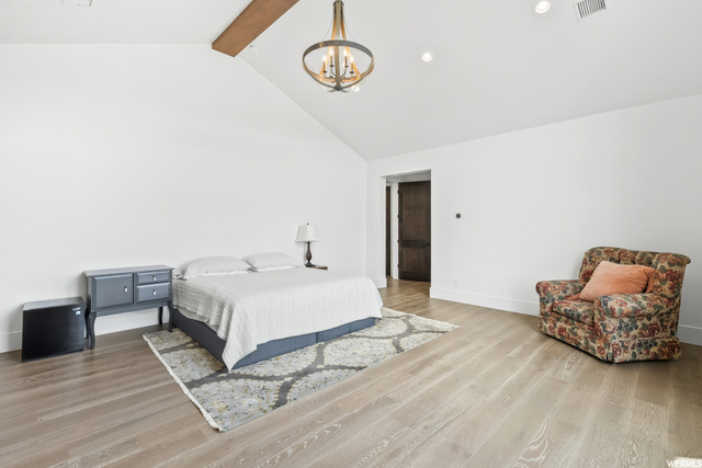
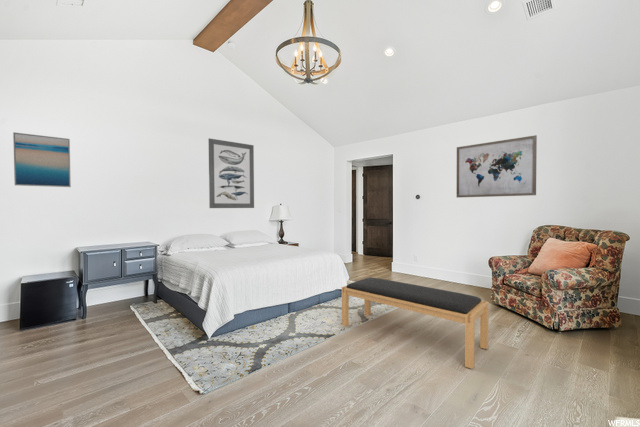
+ bench (408, 309)
+ wall art (232, 175)
+ wall art (43, 161)
+ wall art (493, 169)
